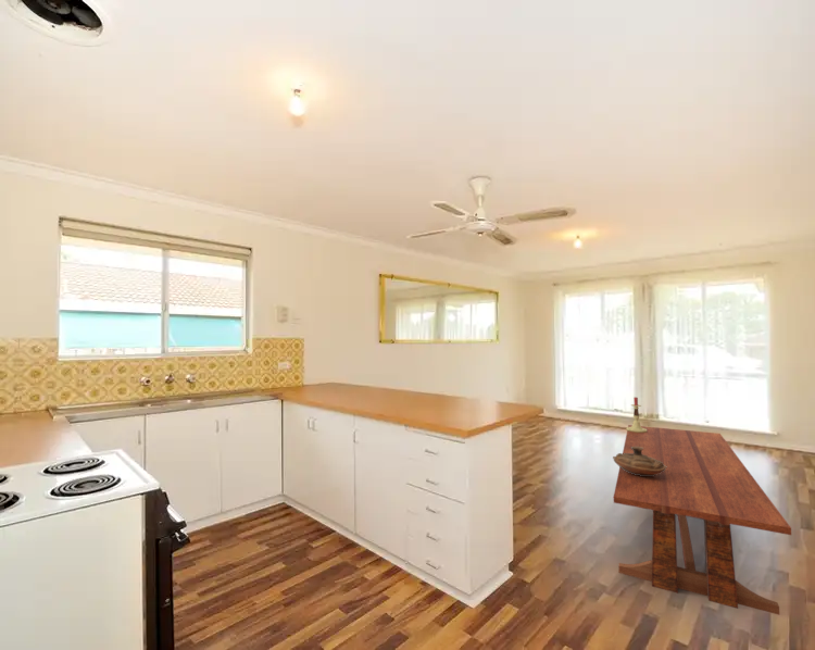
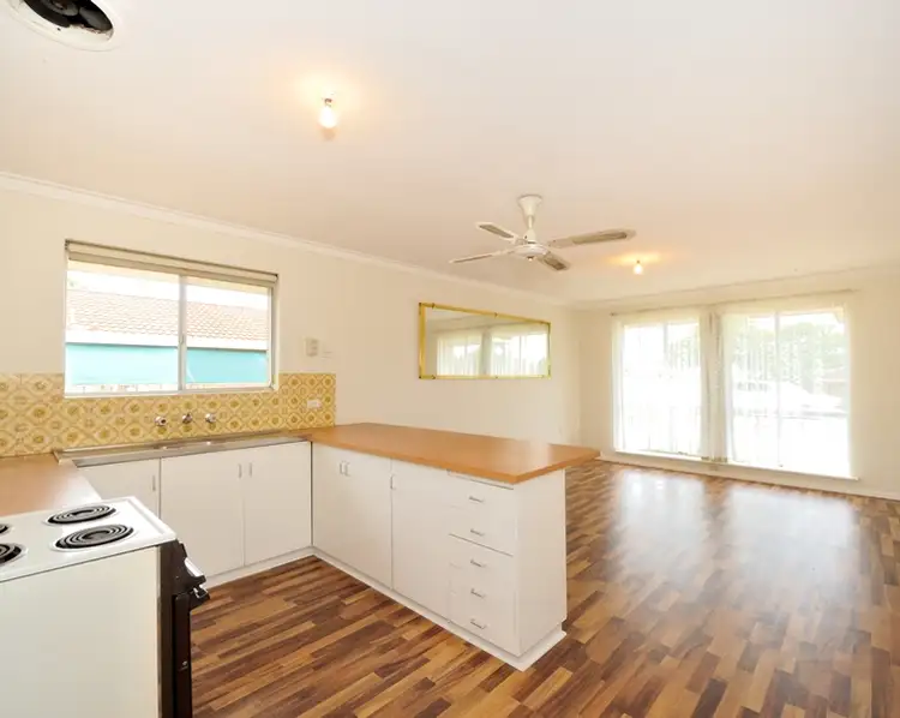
- candlestick (636, 413)
- decorative bowl (639, 460)
- dining table (680, 495)
